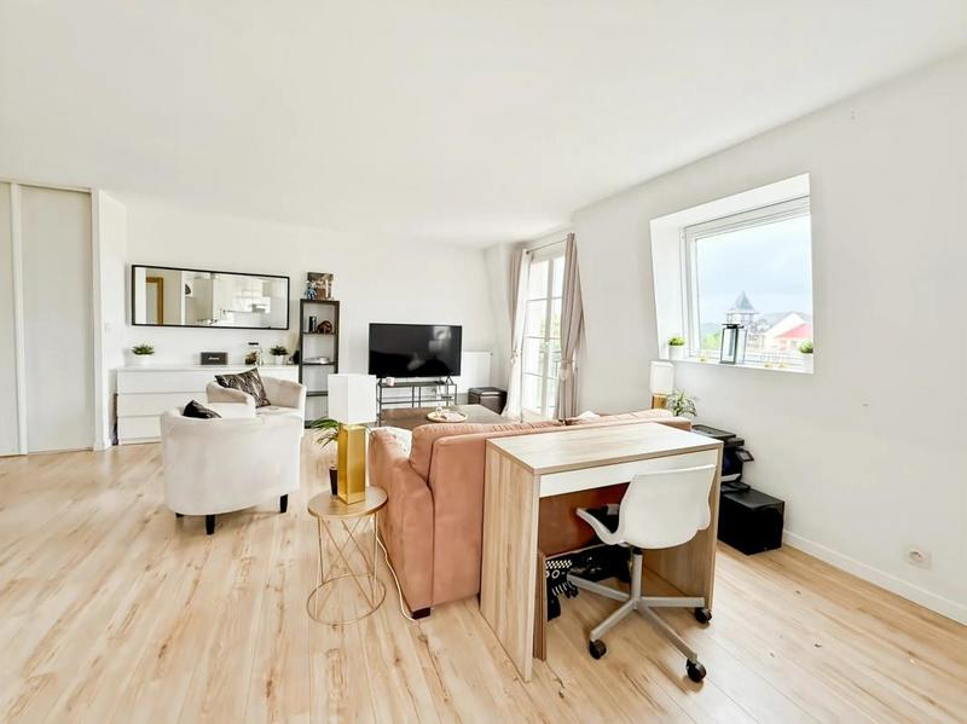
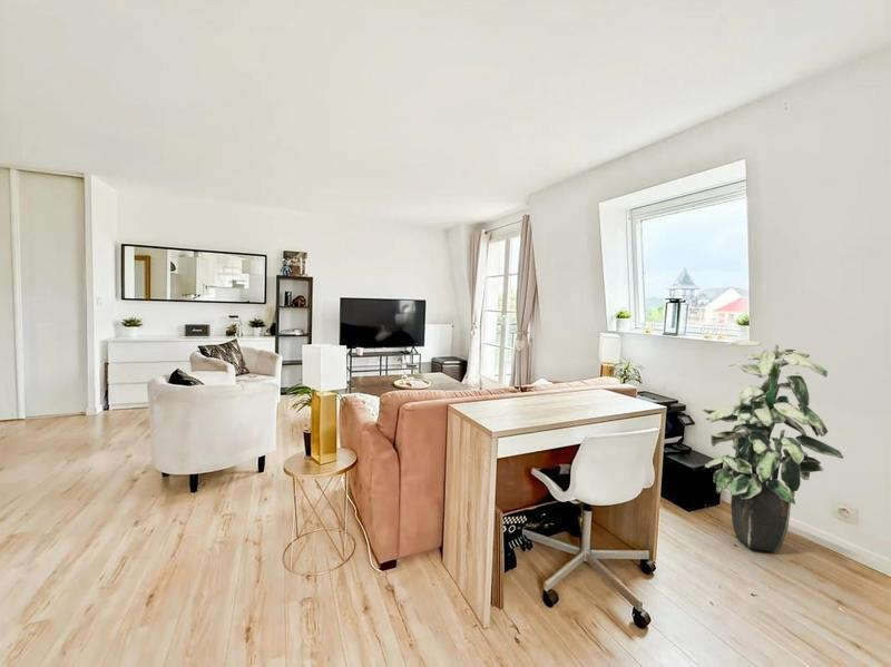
+ indoor plant (760, 441)
